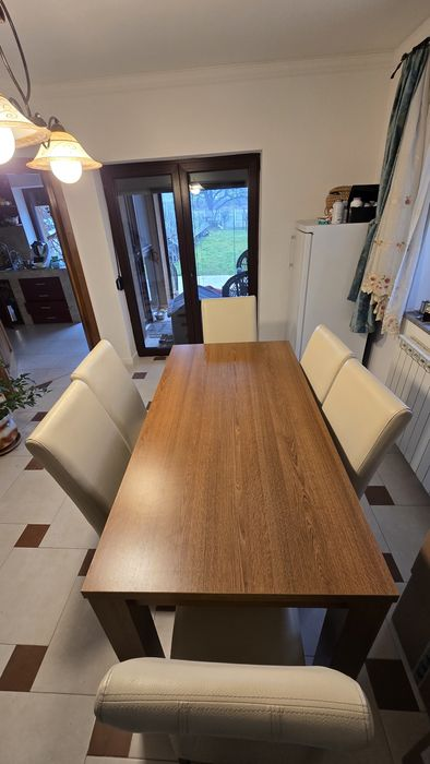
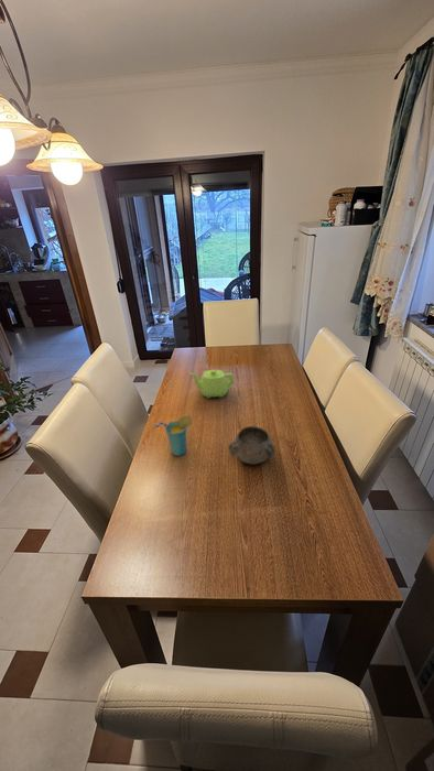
+ teapot (211, 382)
+ decorative bowl (250, 445)
+ cup (174, 435)
